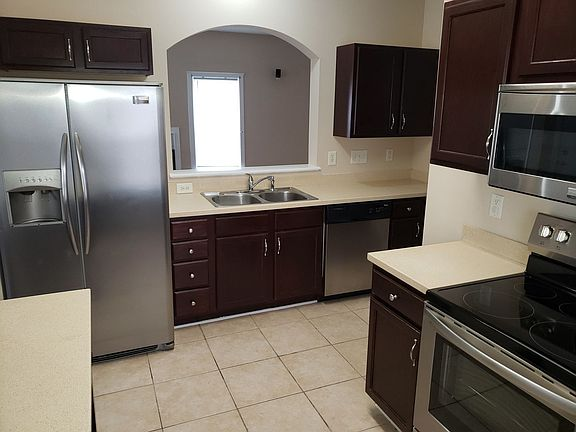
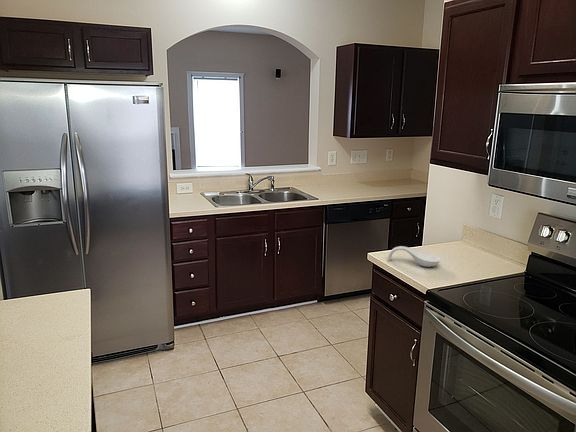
+ spoon rest (414, 255)
